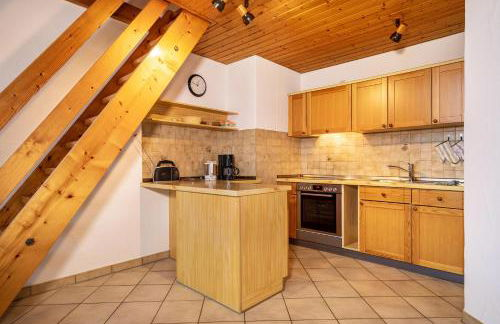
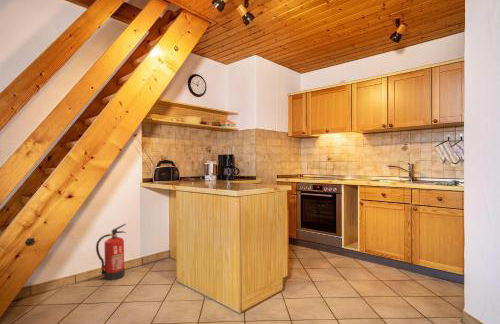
+ fire extinguisher (111, 251)
